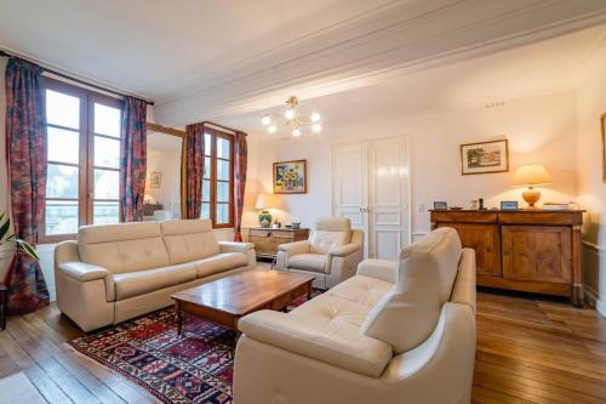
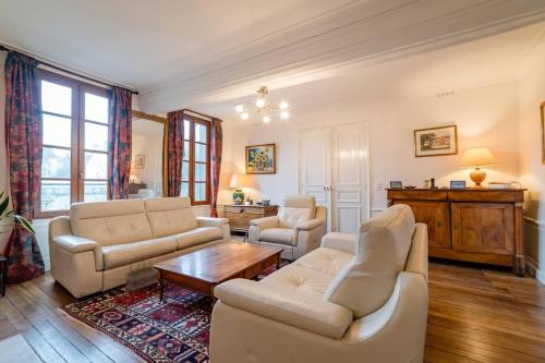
+ basket (141, 271)
